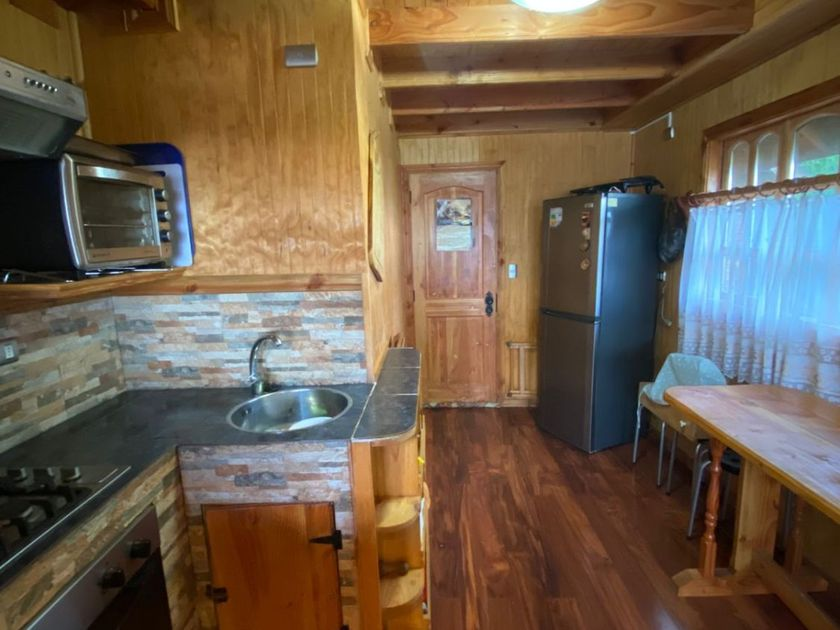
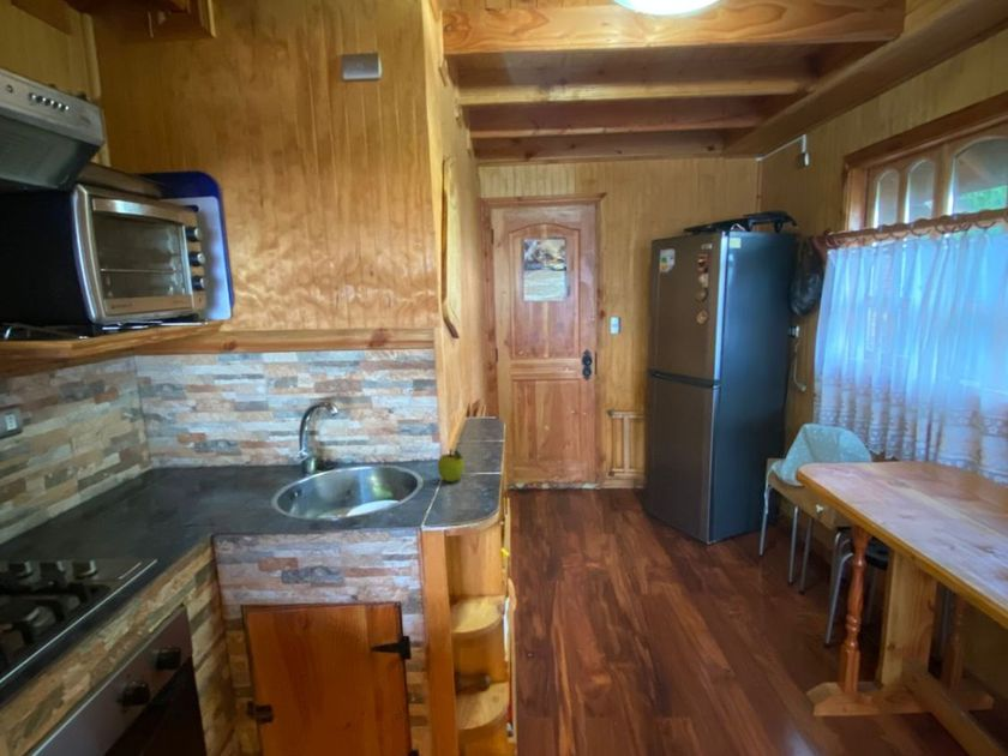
+ fruit (452, 464)
